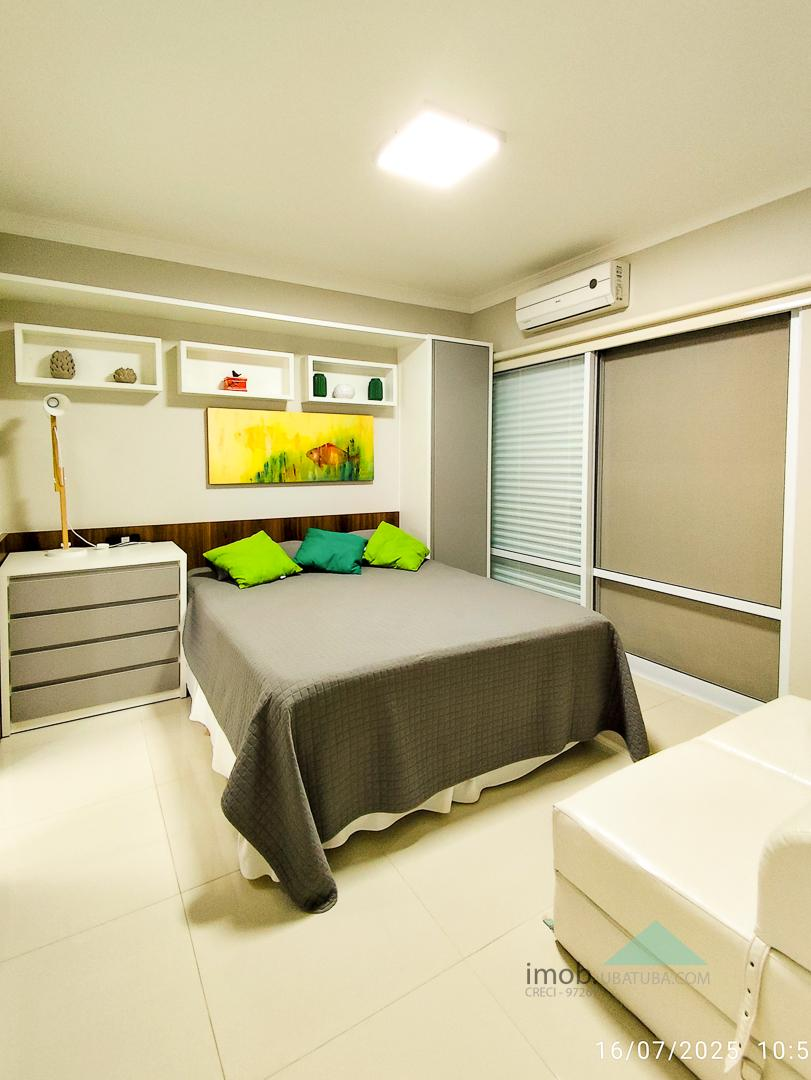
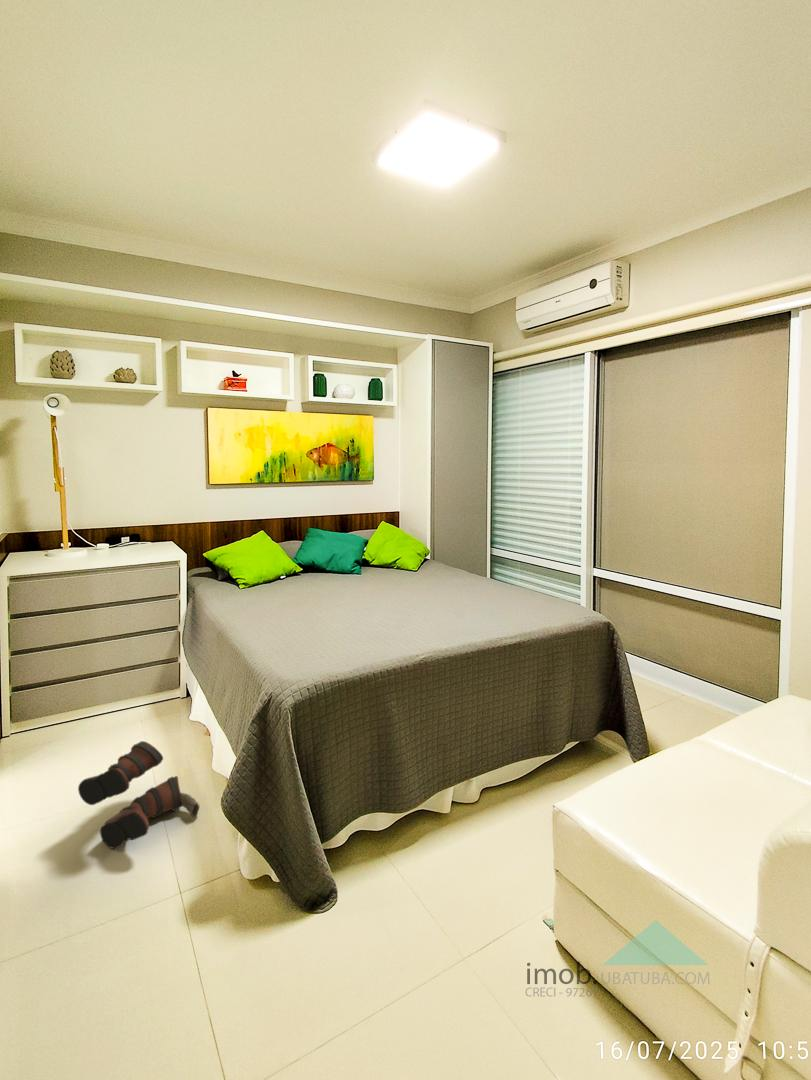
+ boots (147, 790)
